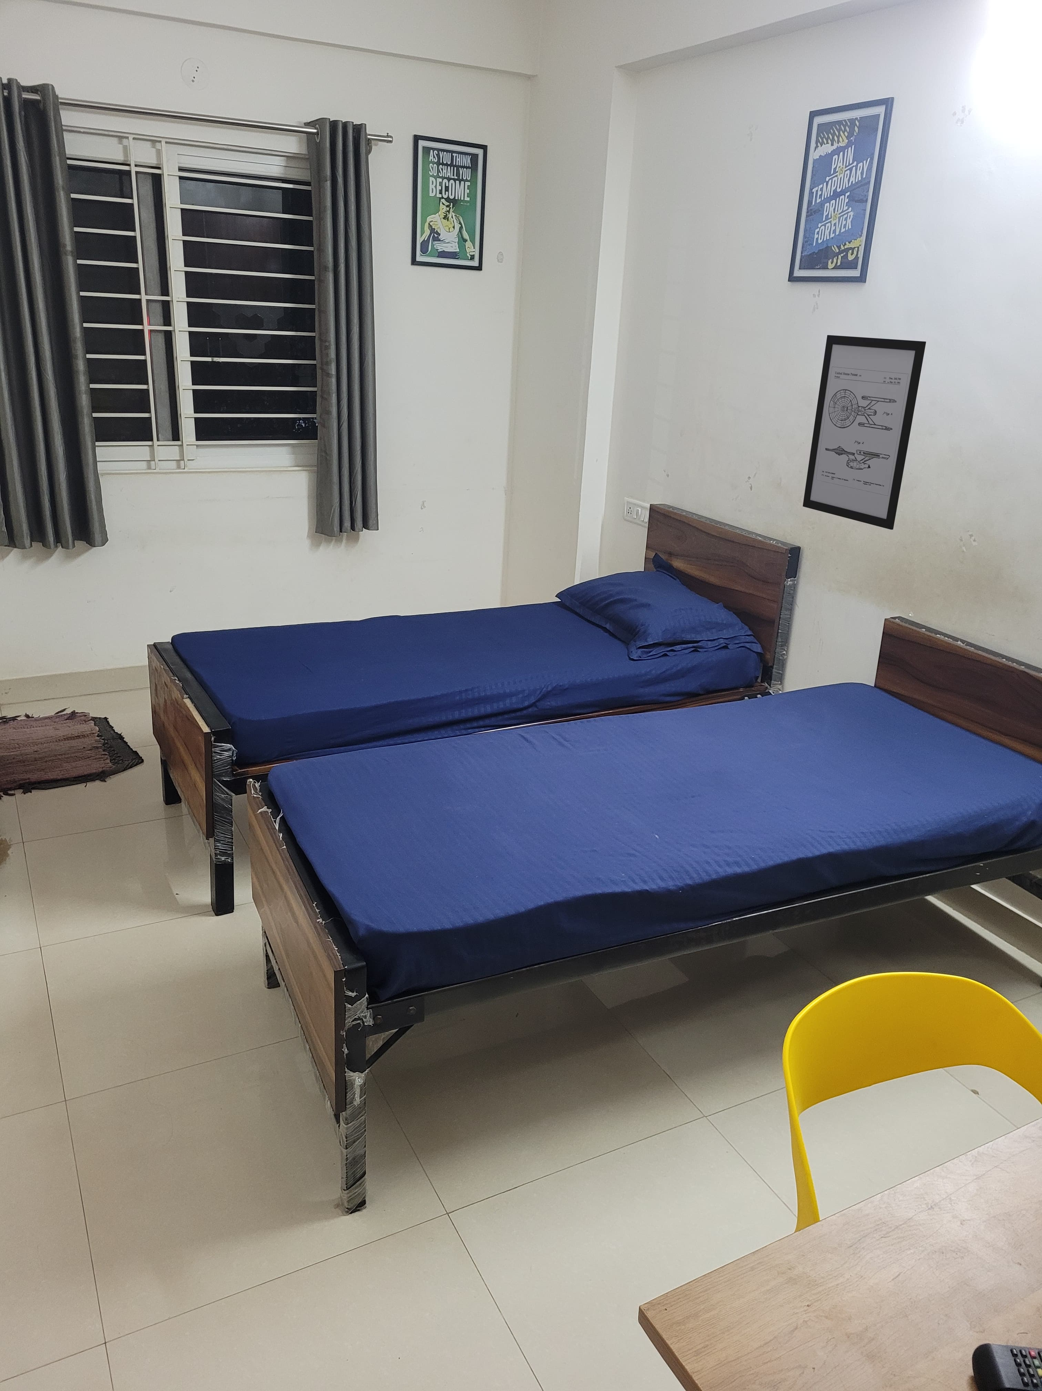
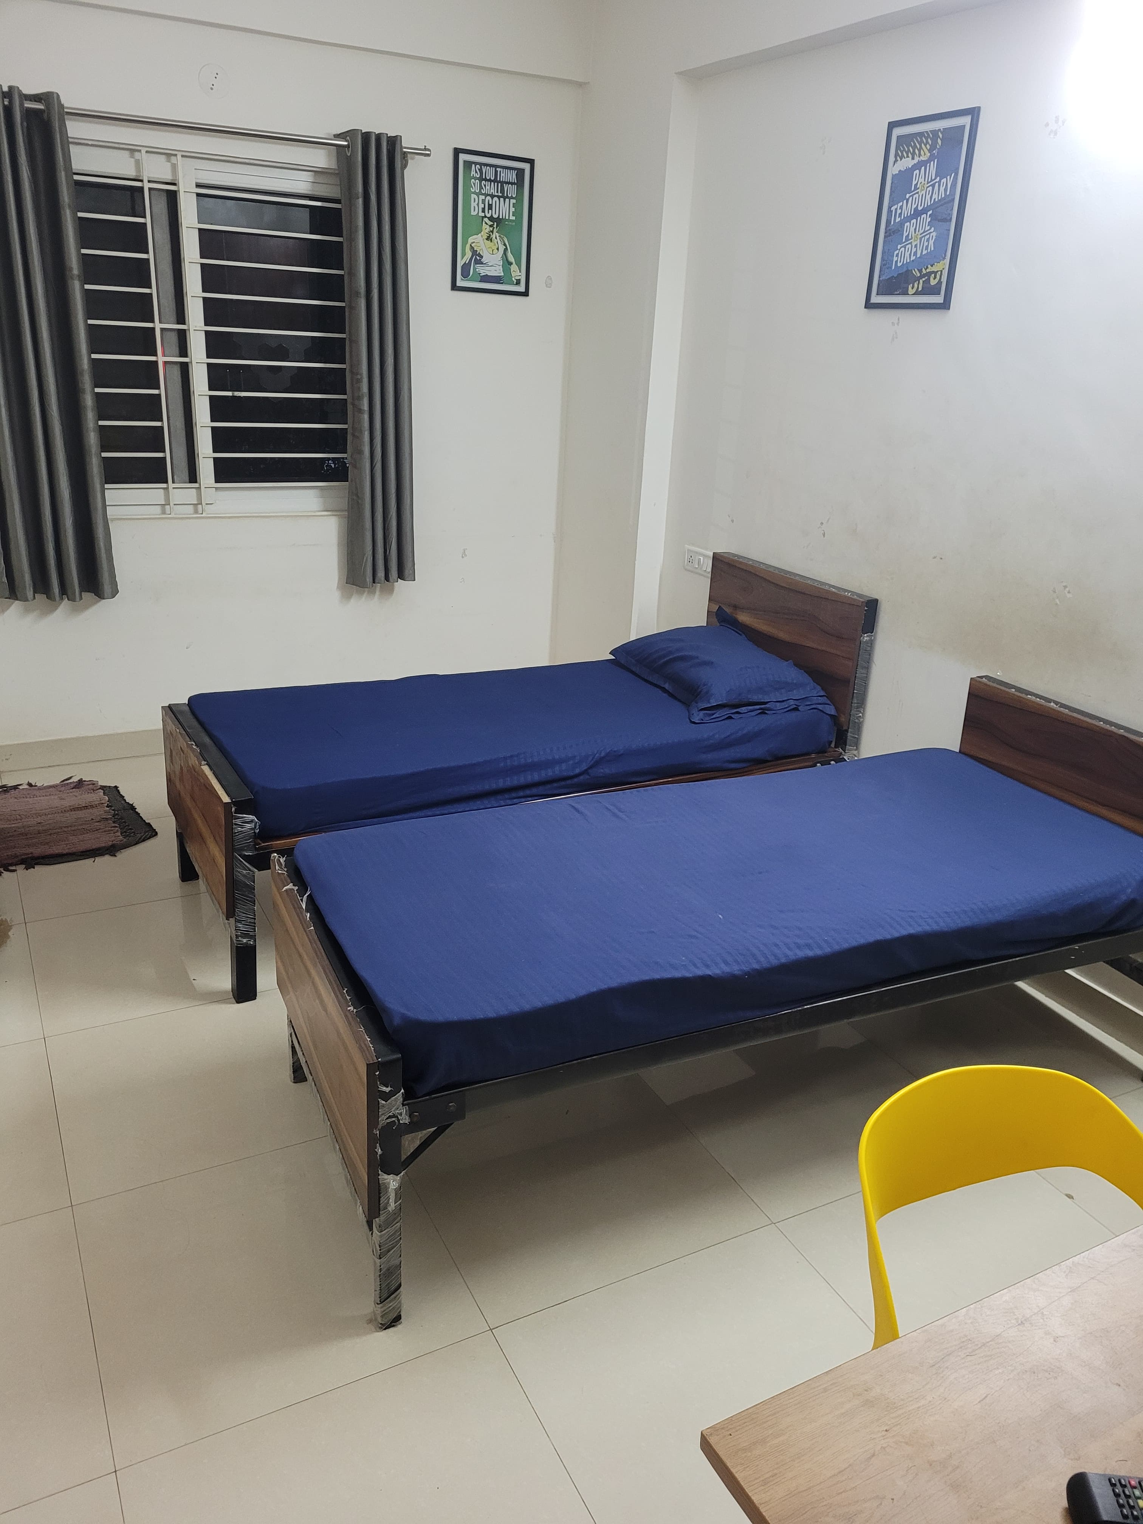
- wall art (859, 430)
